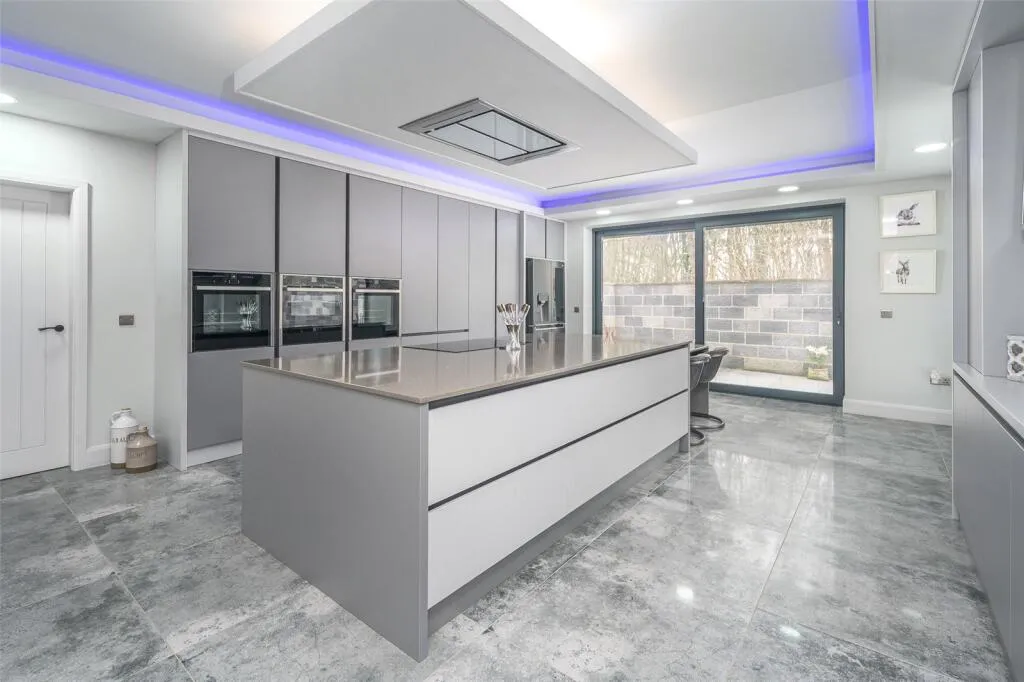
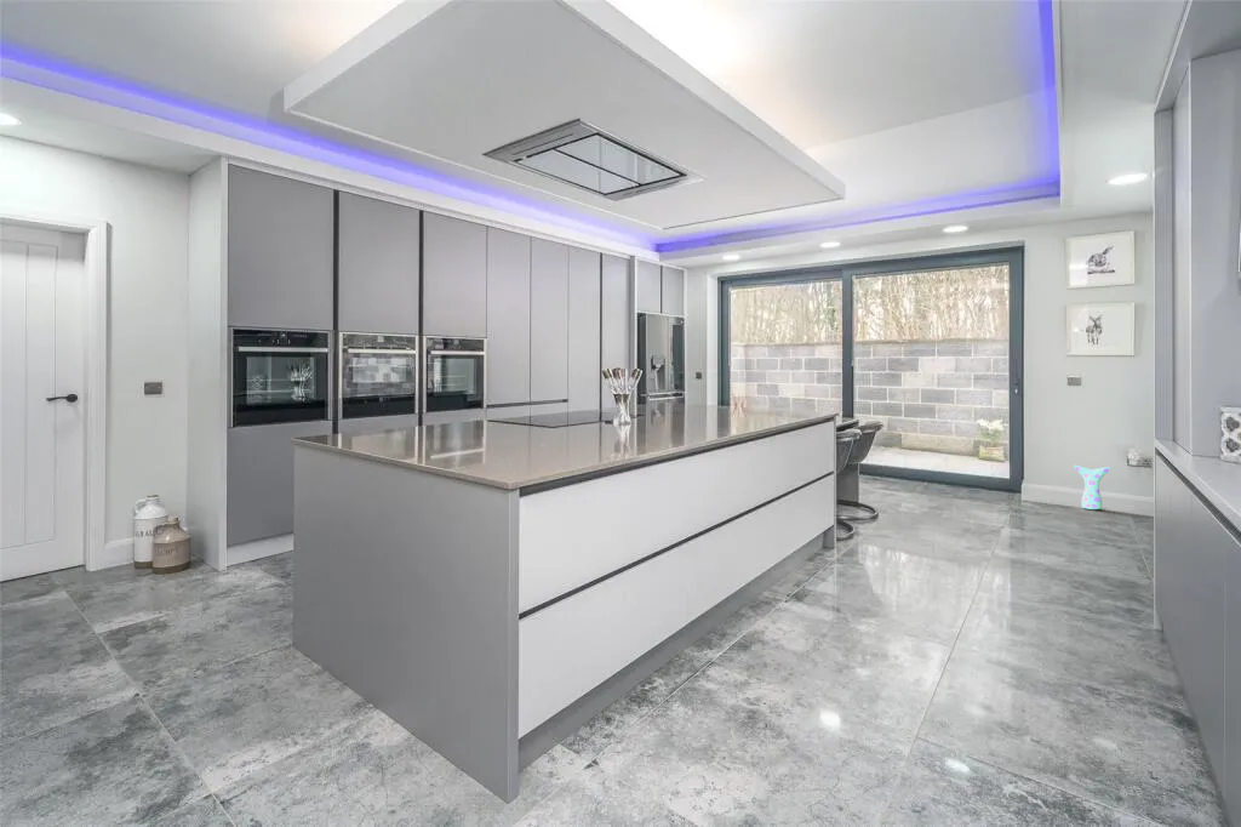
+ vase (1091, 487)
